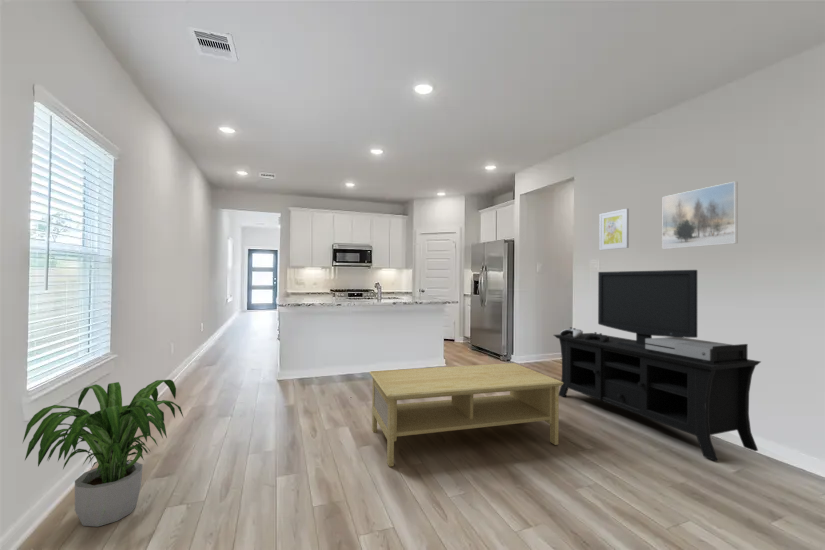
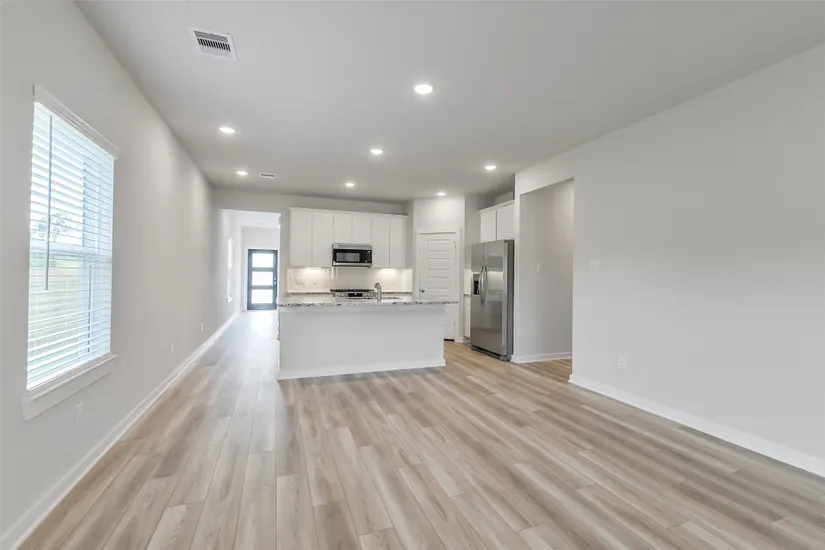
- potted plant (114, 449)
- media console (637, 344)
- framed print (696, 218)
- wall art (613, 230)
- coffee table (461, 406)
